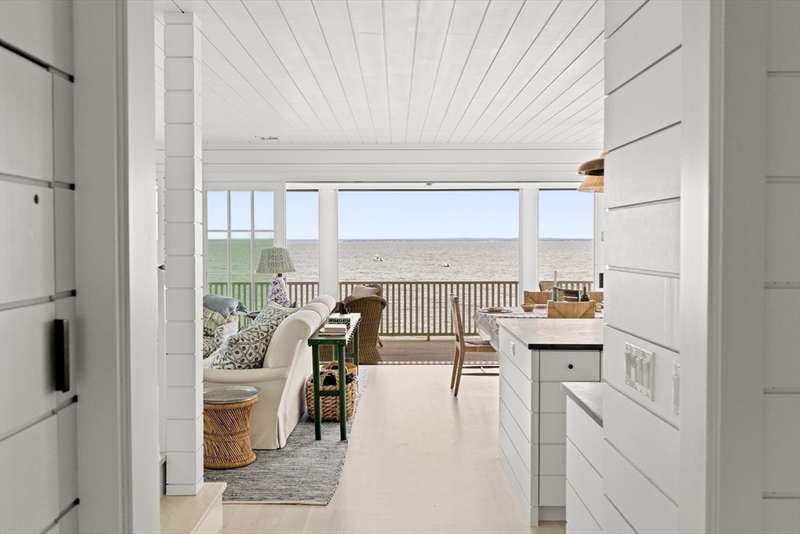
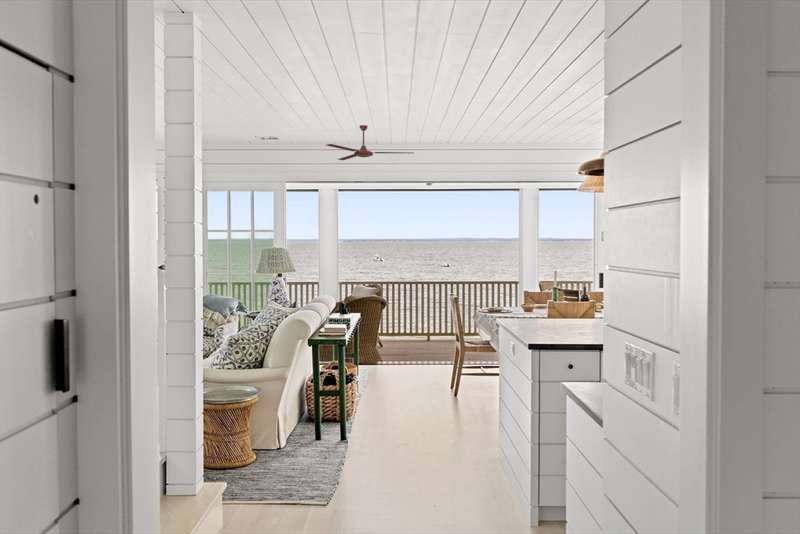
+ ceiling fan (365, 146)
